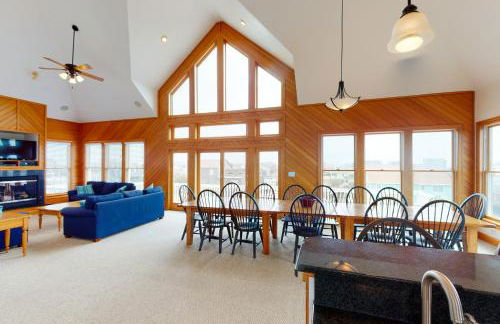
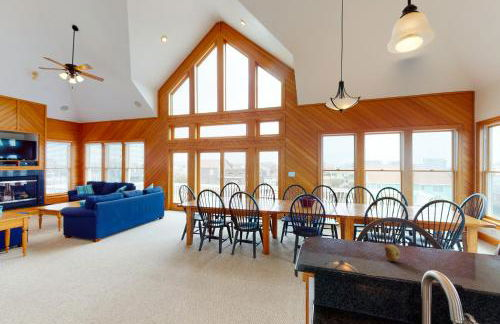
+ fruit (391, 252)
